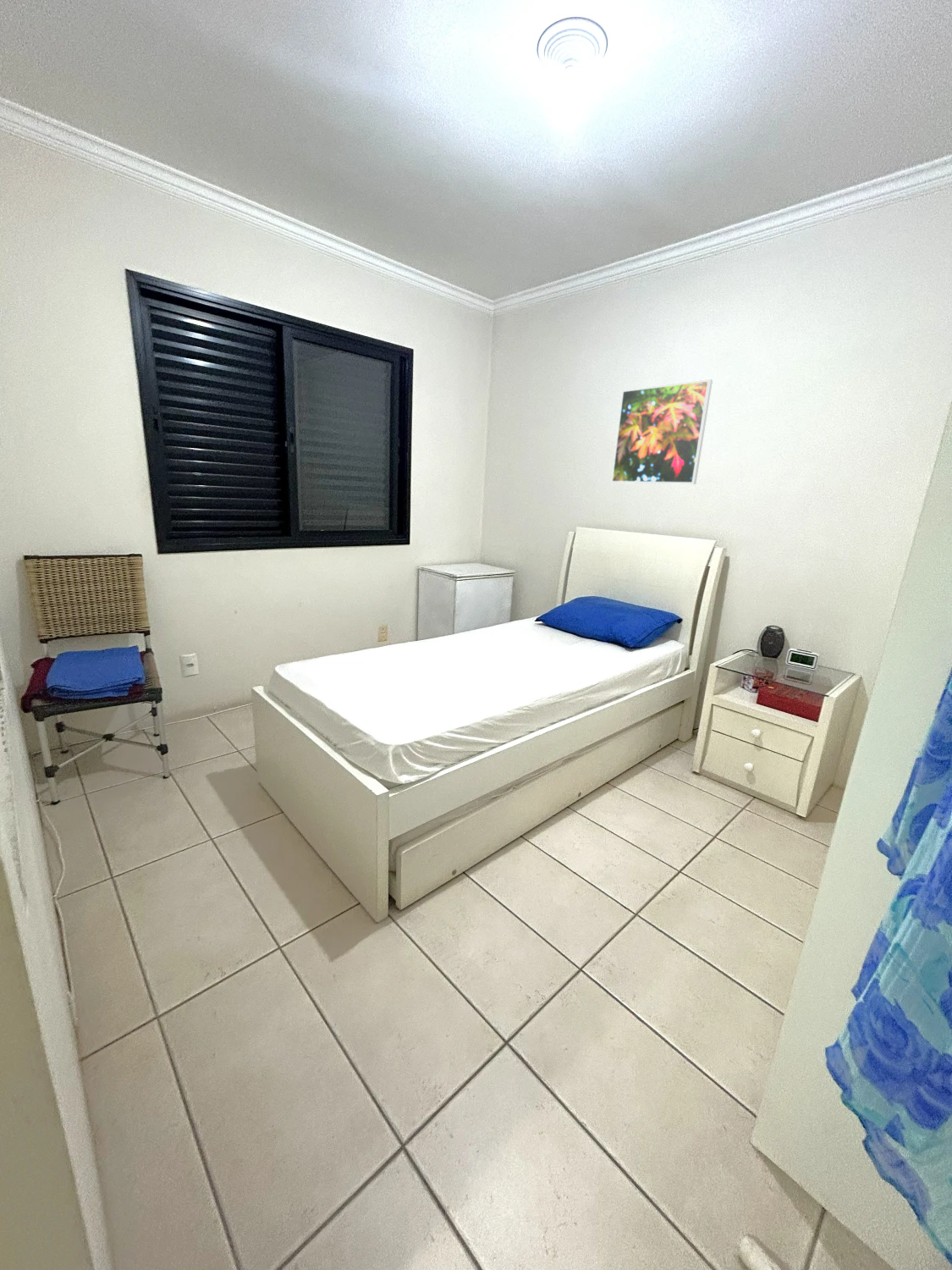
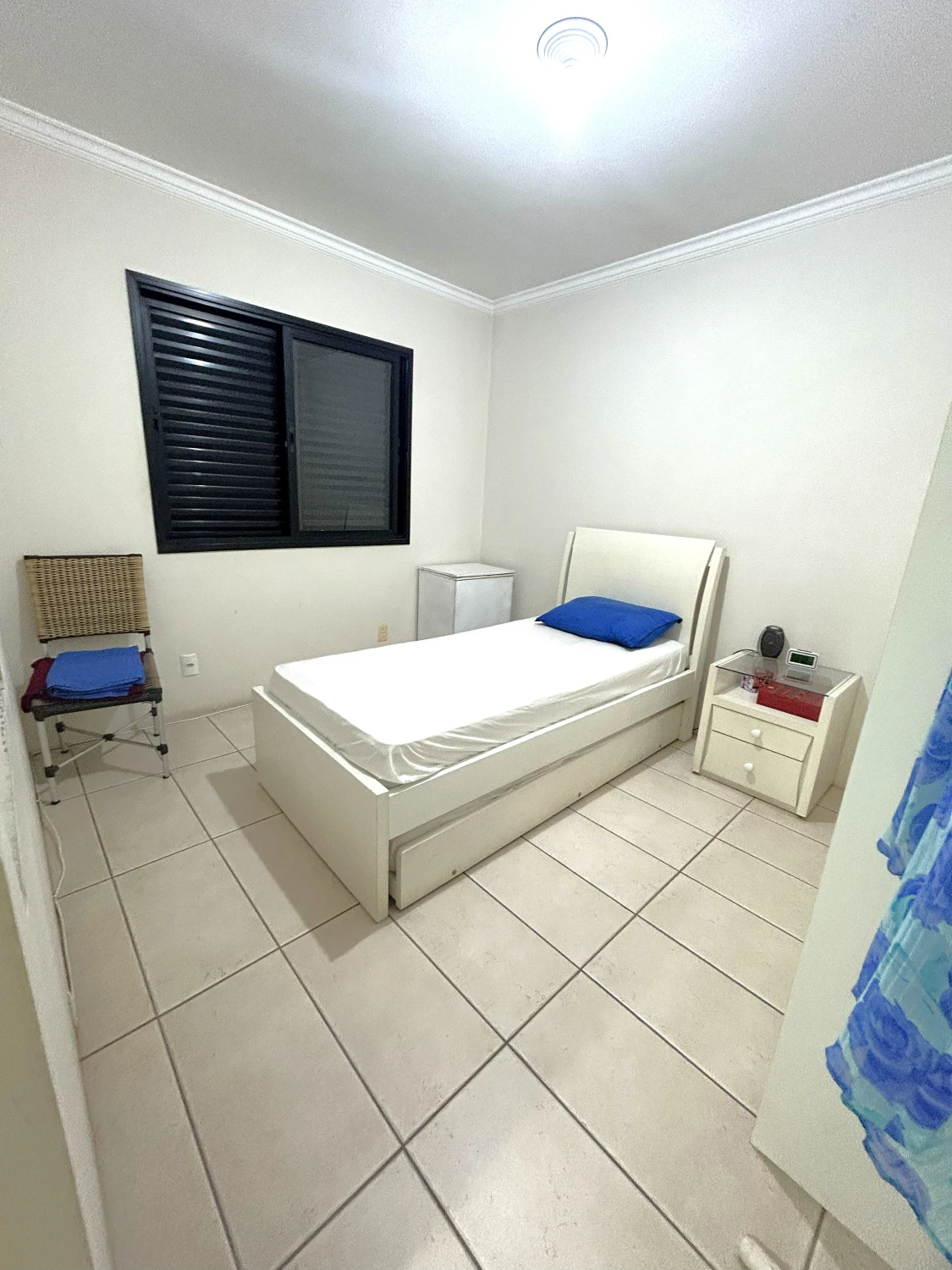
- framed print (658, 435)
